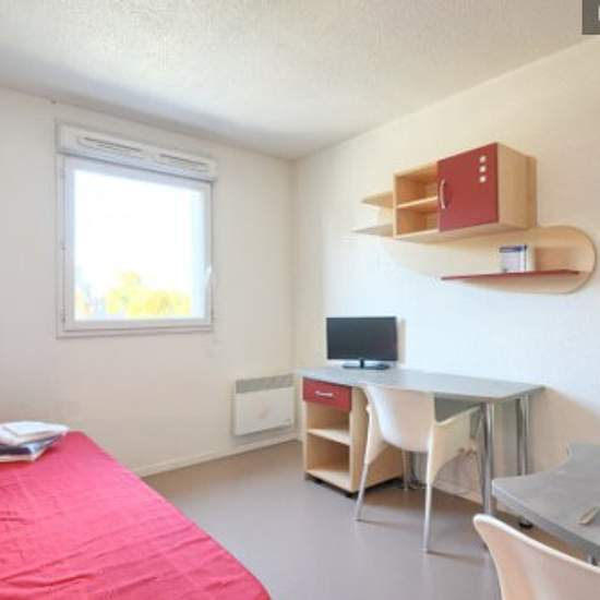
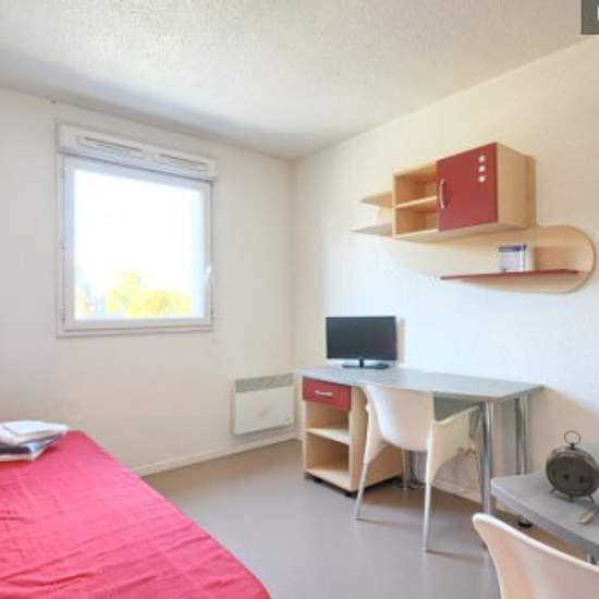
+ alarm clock (572, 465)
